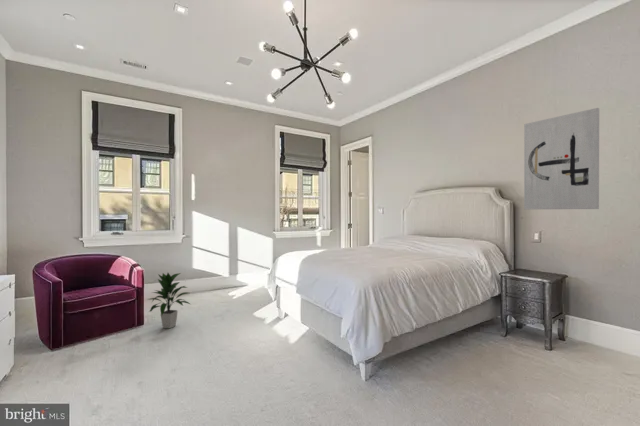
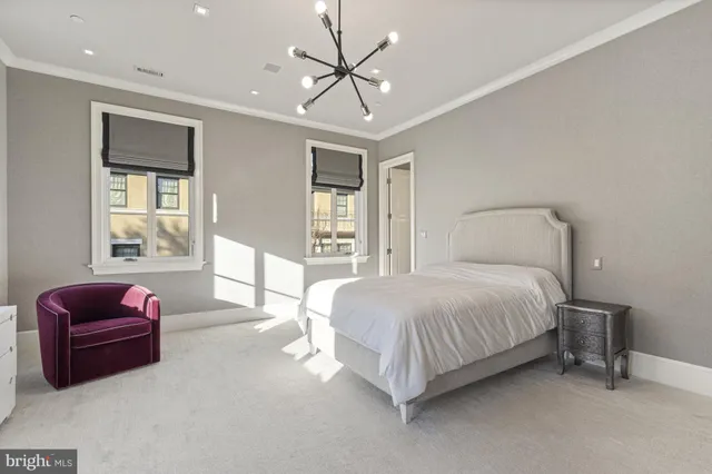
- indoor plant (168, 298)
- wall art (558, 163)
